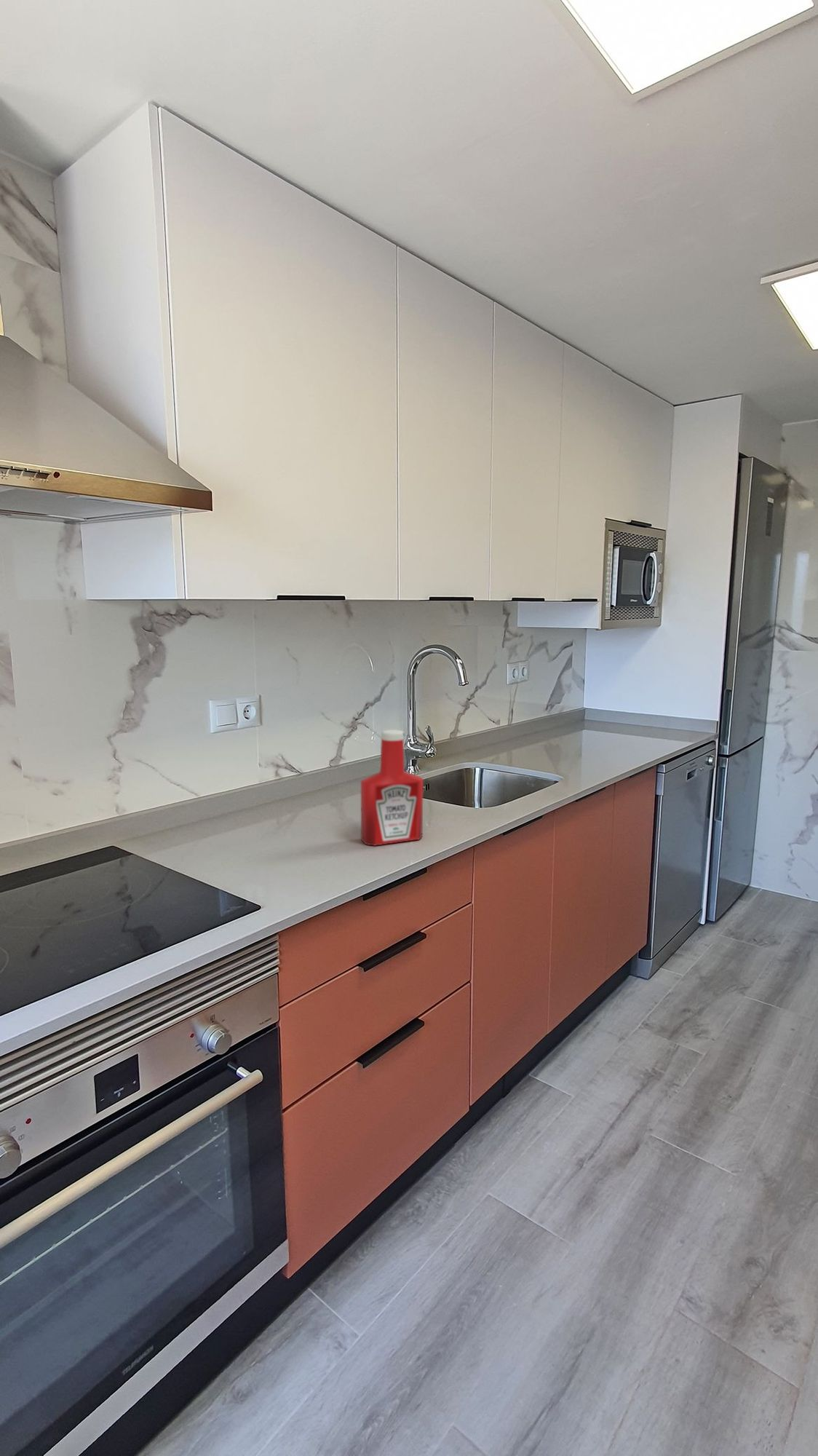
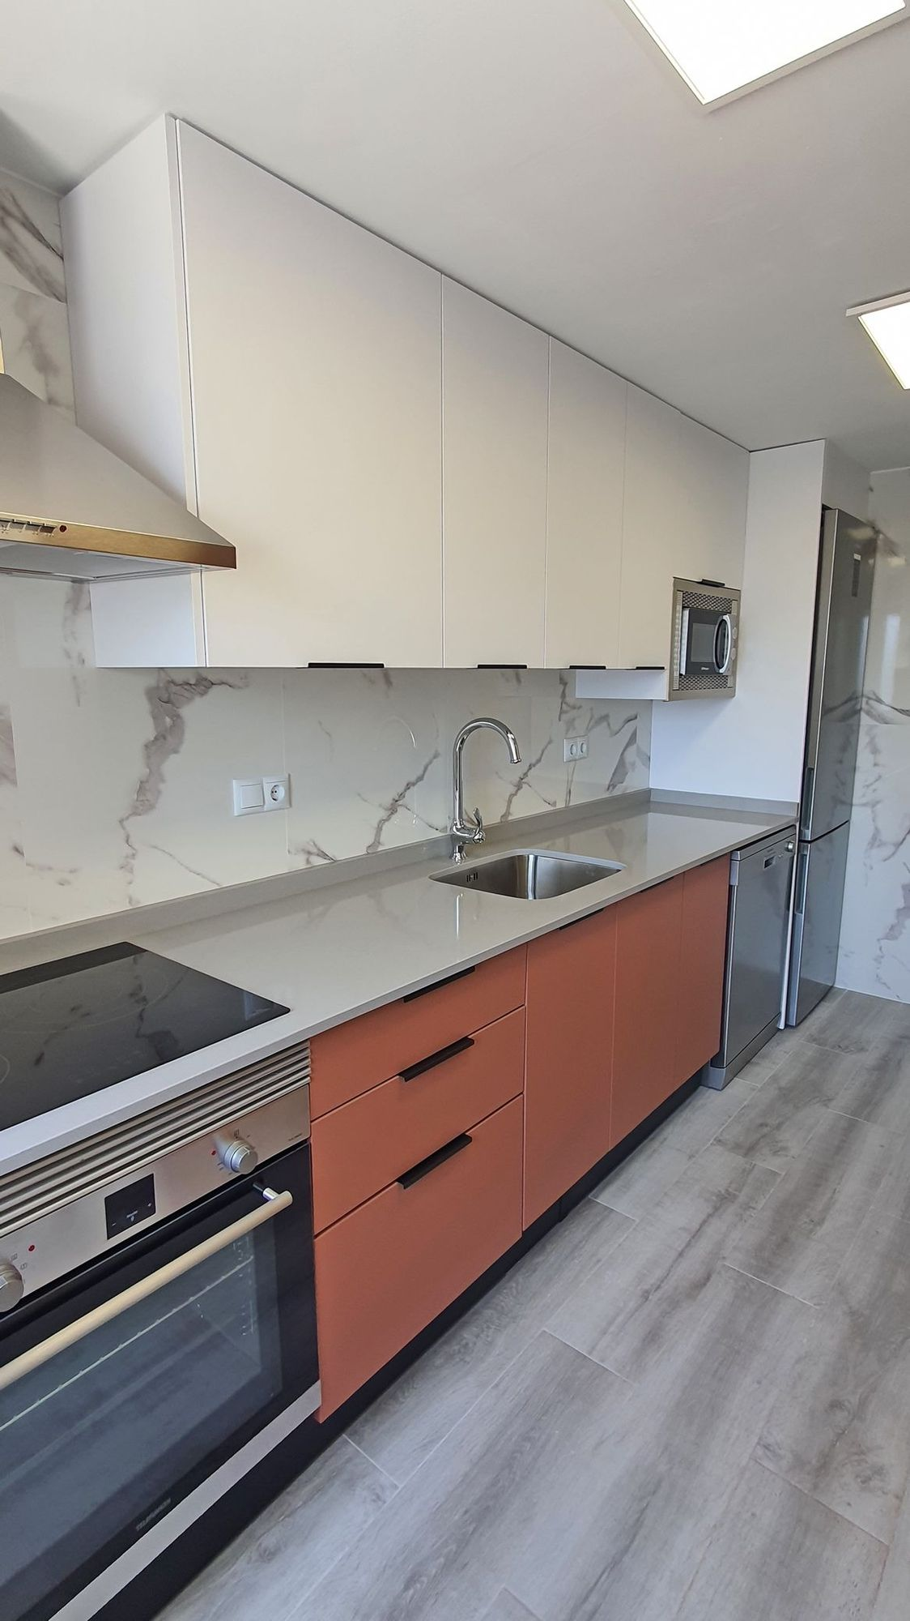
- soap bottle (392, 786)
